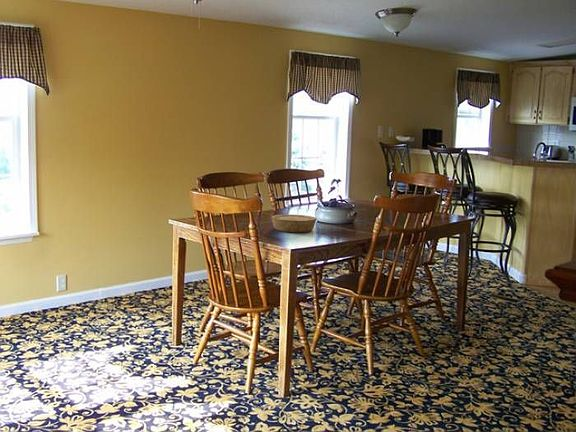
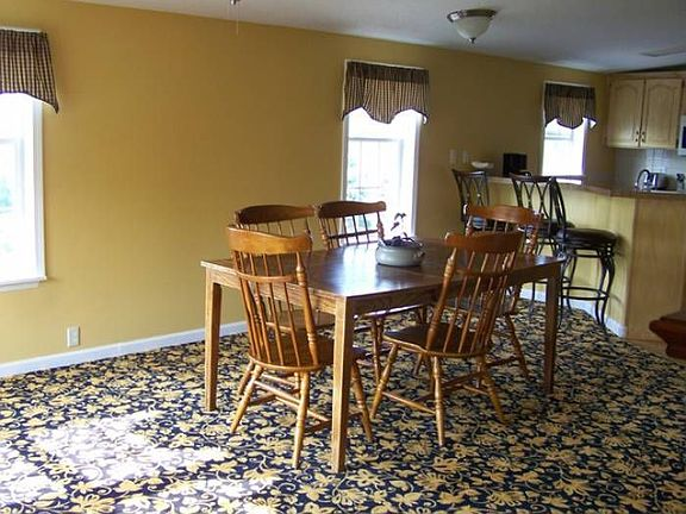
- bowl (293, 223)
